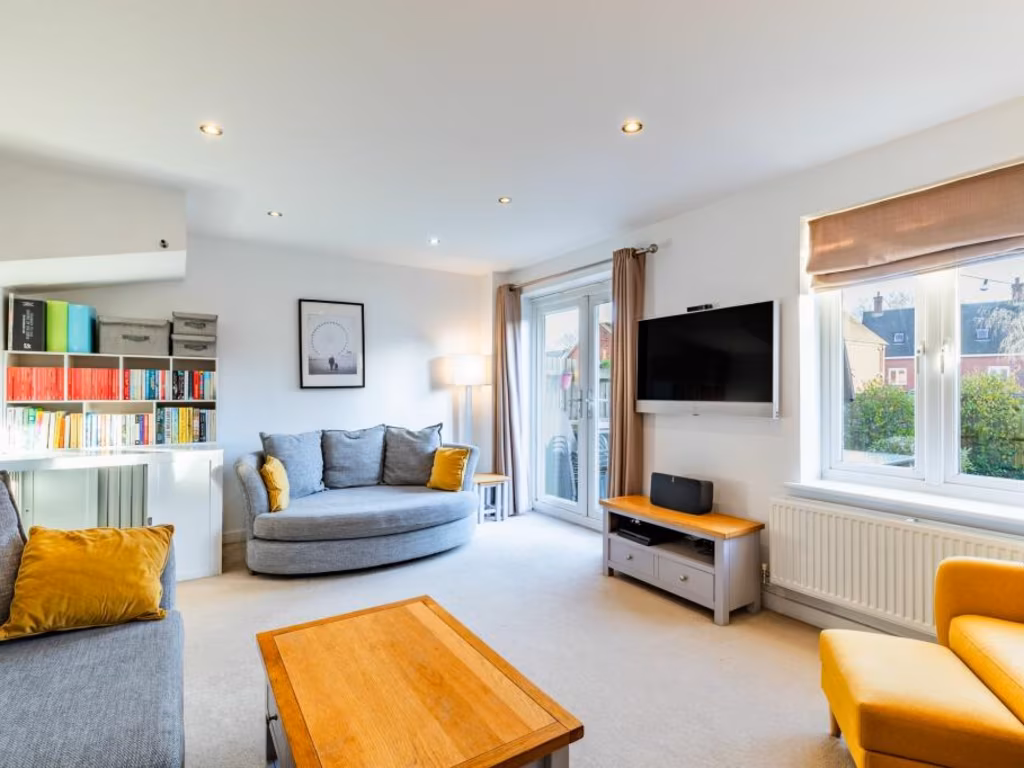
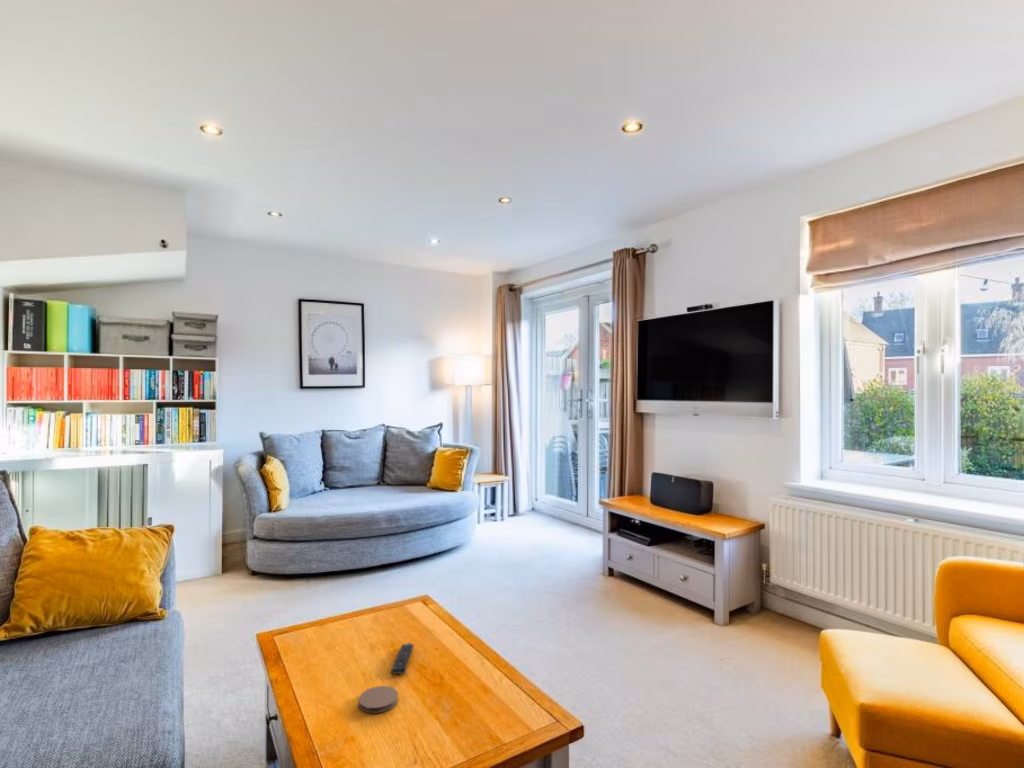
+ remote control (403, 656)
+ coaster (378, 699)
